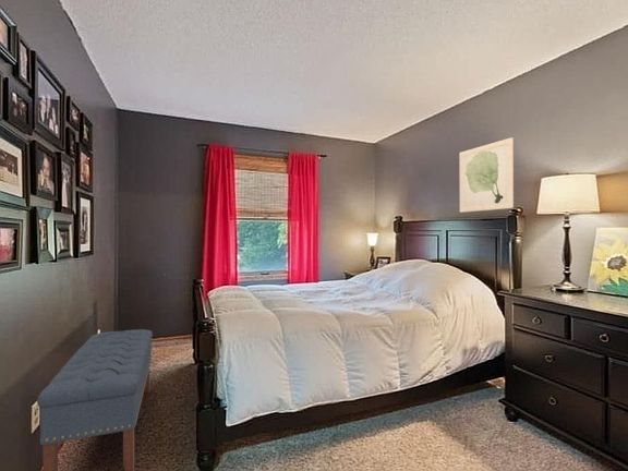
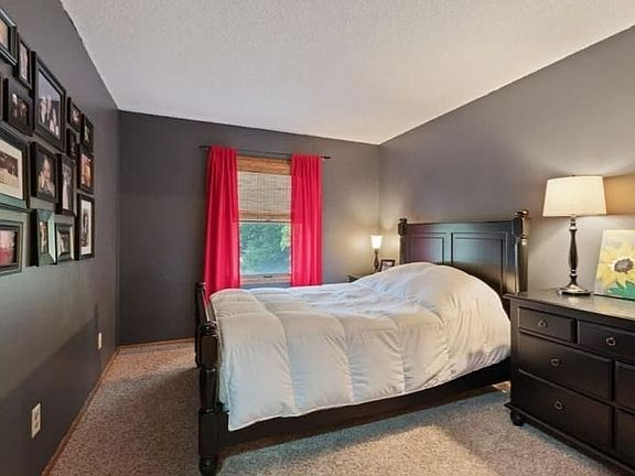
- bench (109, 389)
- wall art (484, 178)
